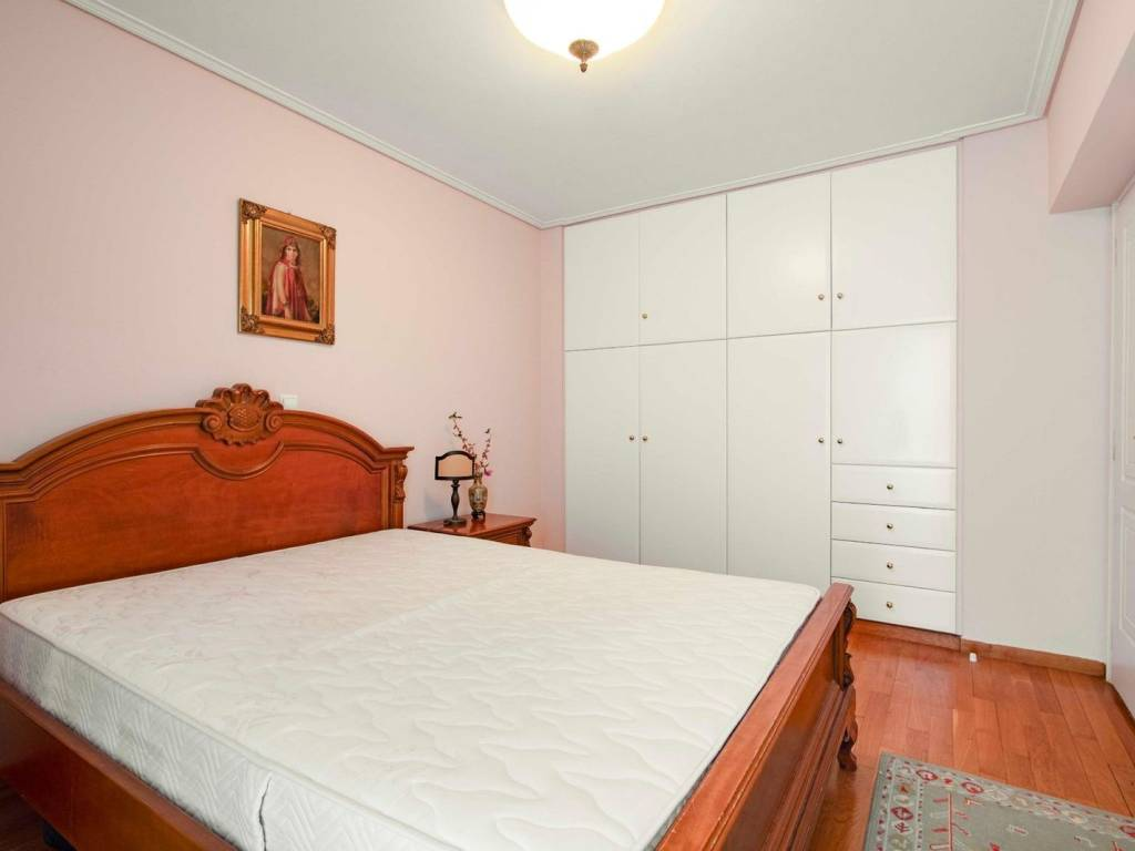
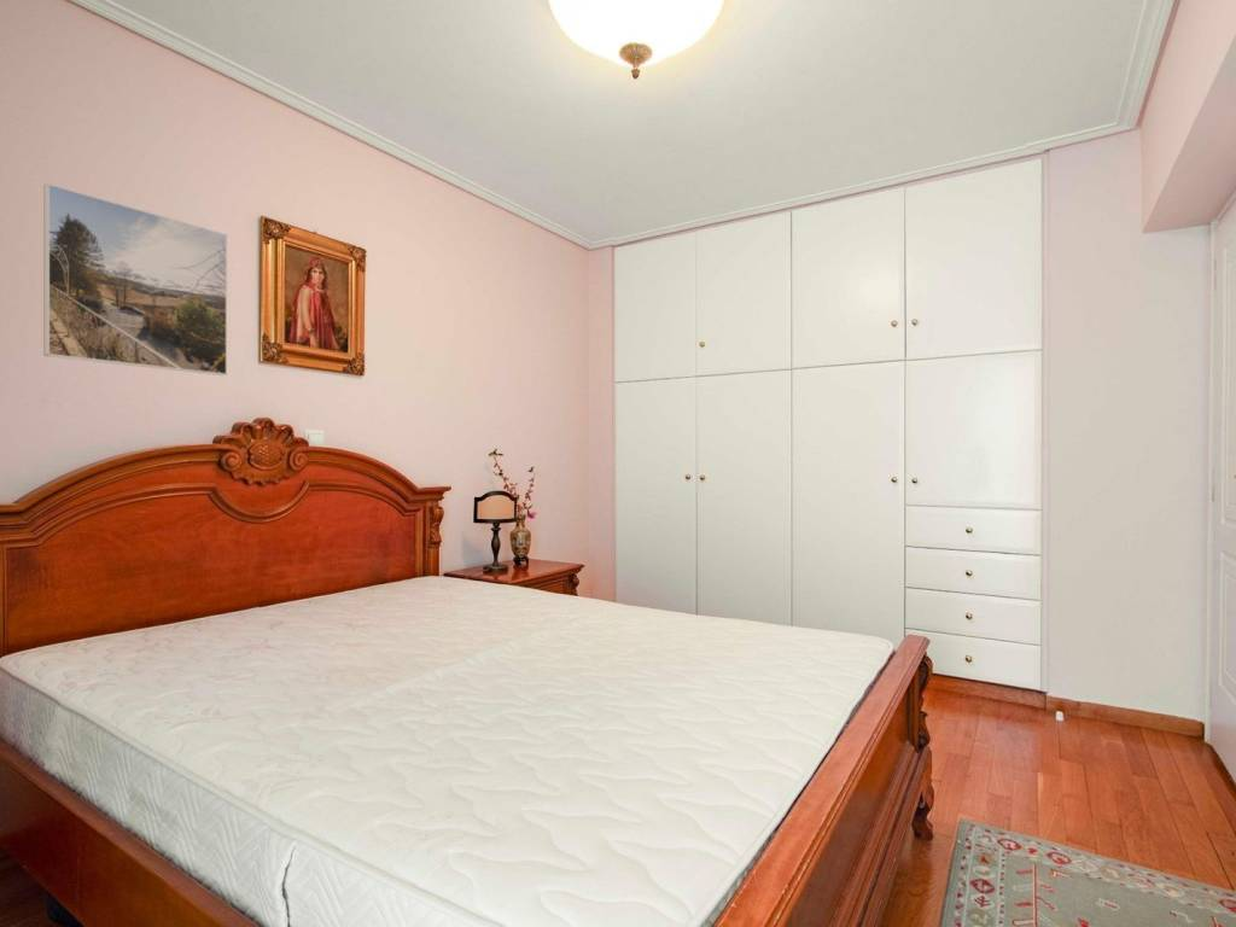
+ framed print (144, 288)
